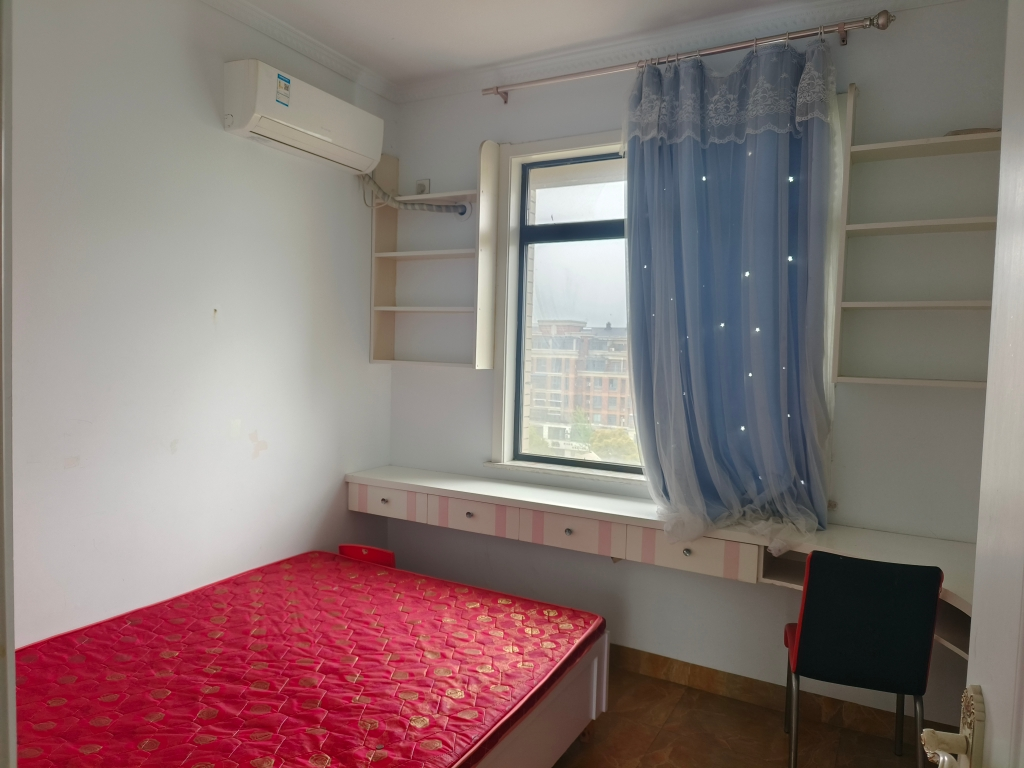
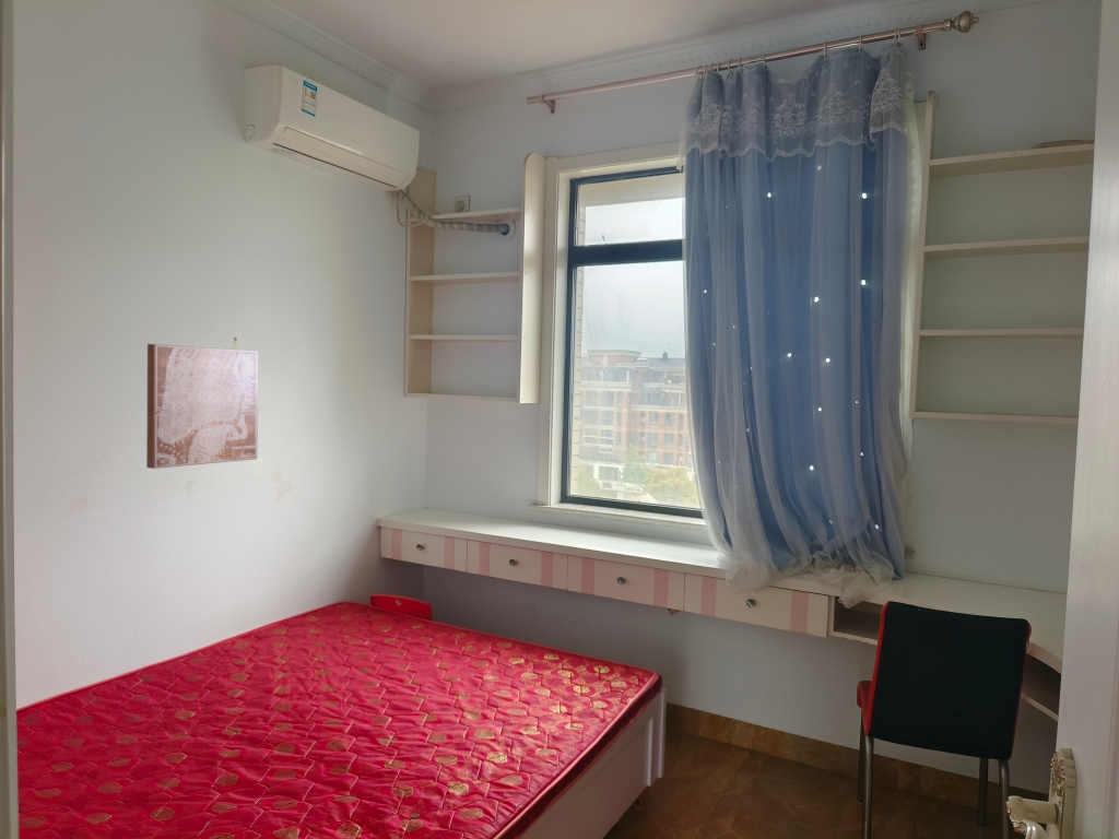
+ wall art (205, 405)
